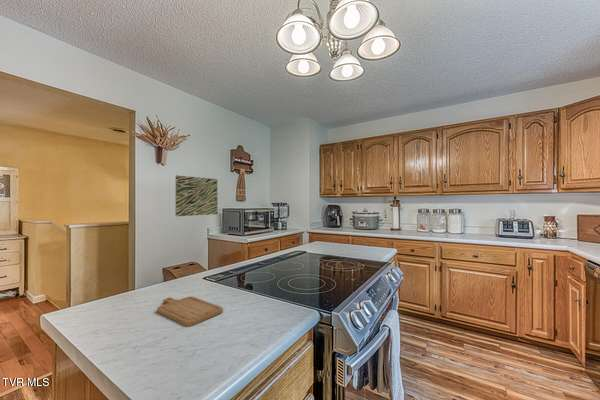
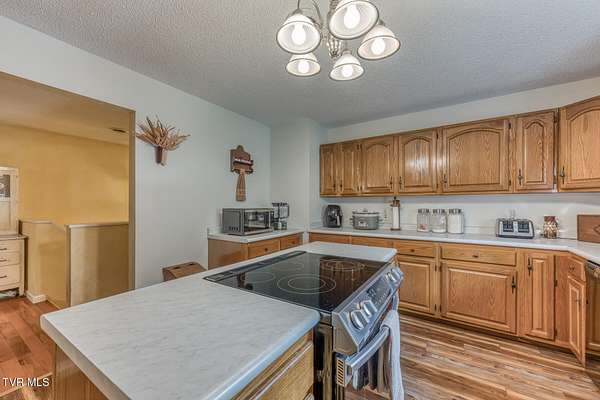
- chopping board (185, 307)
- wall art (198, 196)
